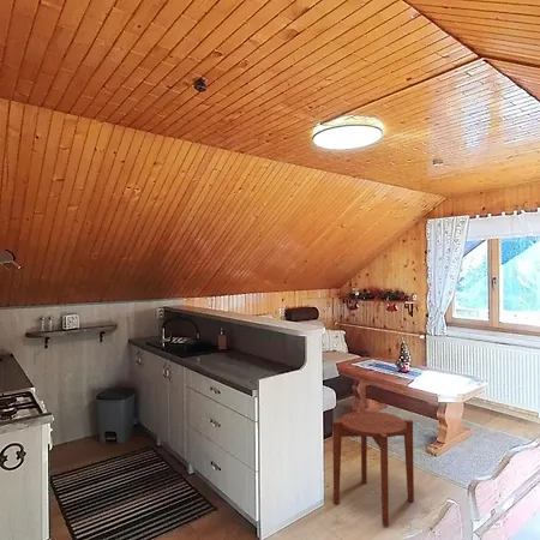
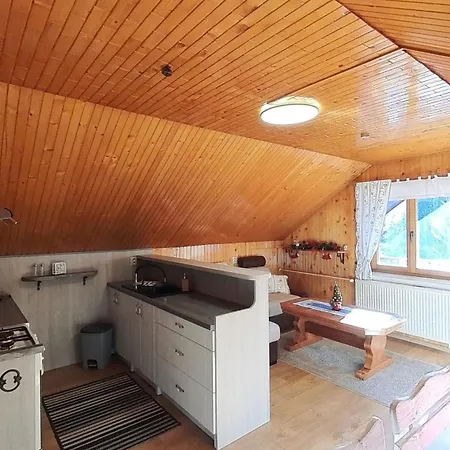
- side table (366, 461)
